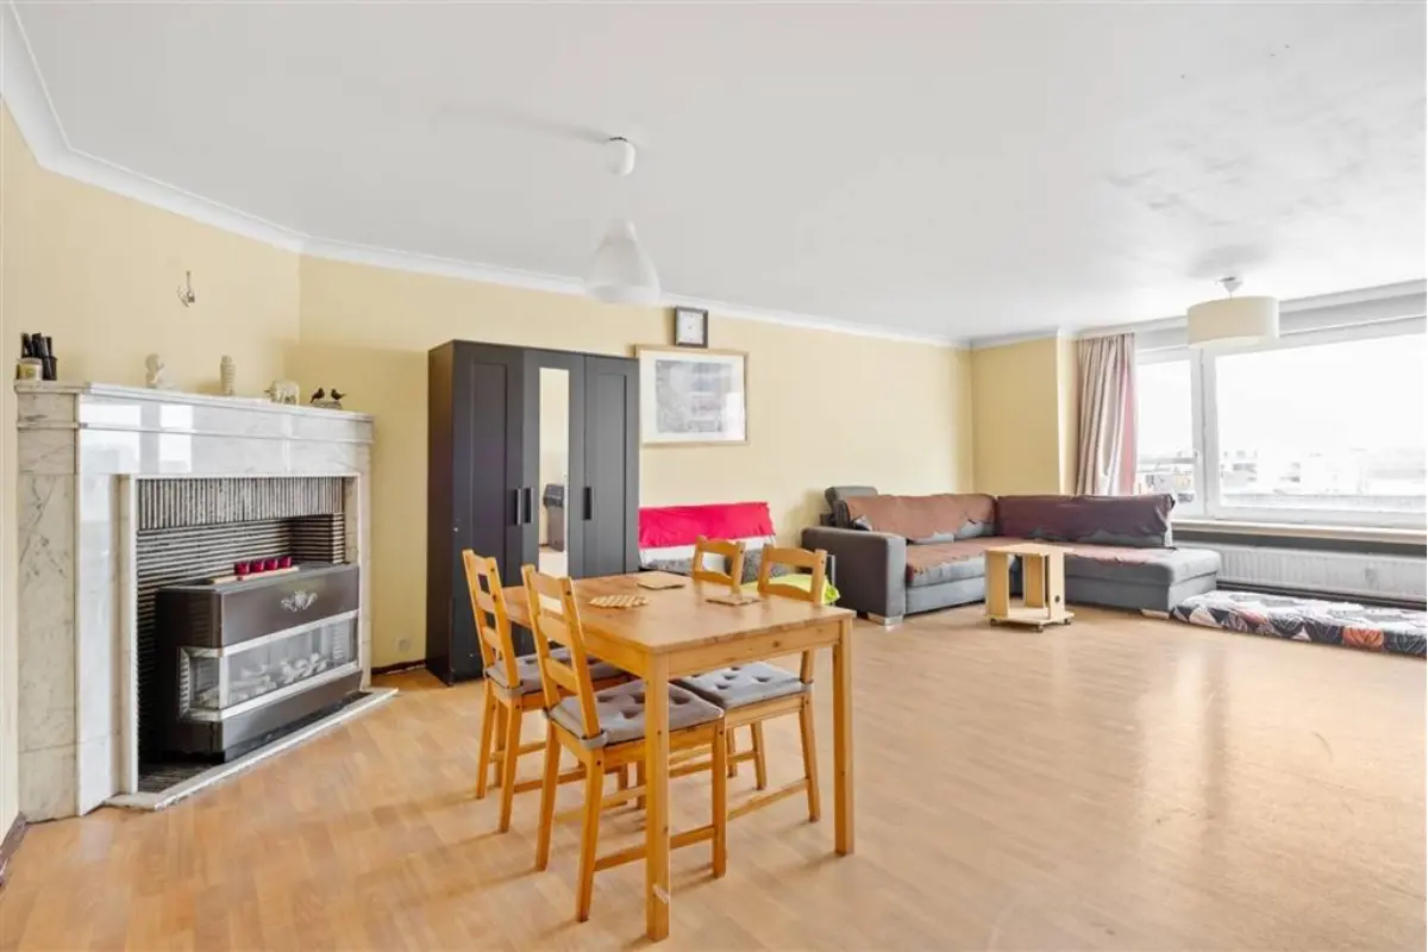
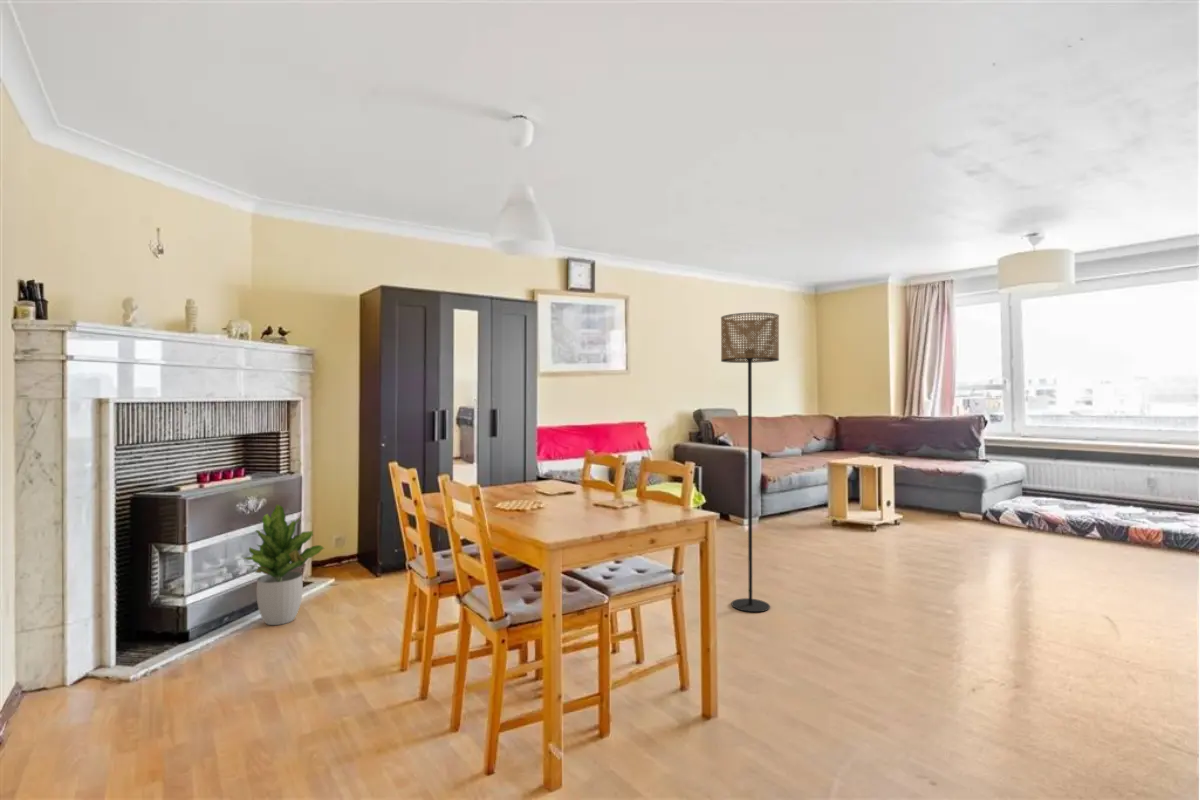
+ floor lamp (750, 461)
+ potted plant (280, 563)
